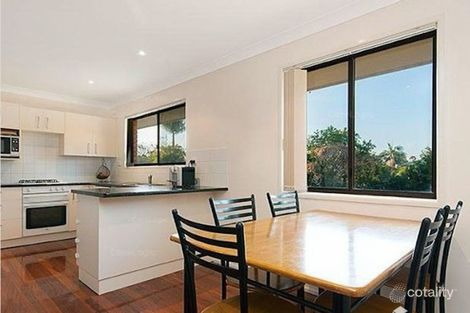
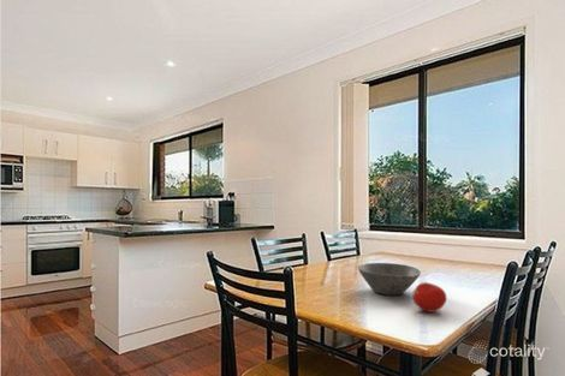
+ bowl (388, 280)
+ fruit (429, 296)
